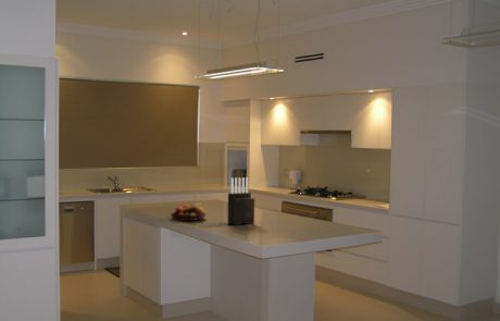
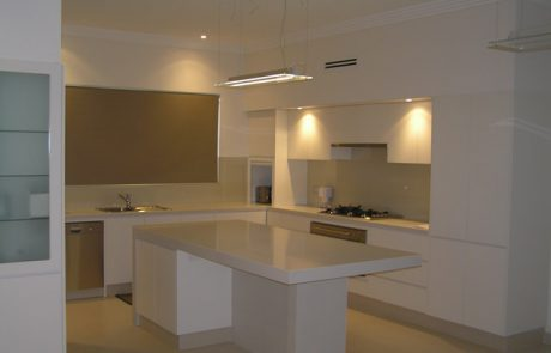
- knife block (241, 200)
- fruit bowl (188, 210)
